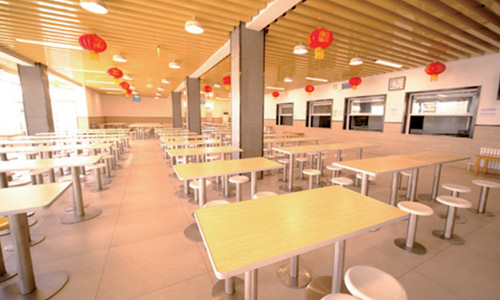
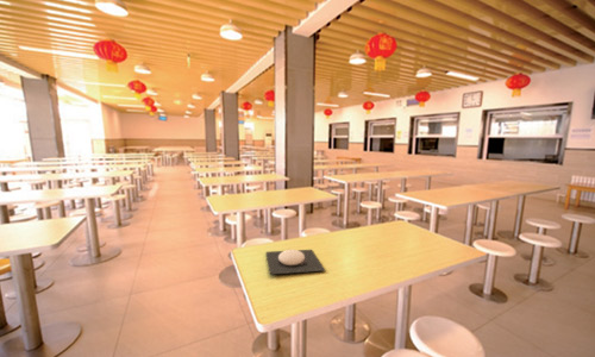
+ plate (293, 257)
